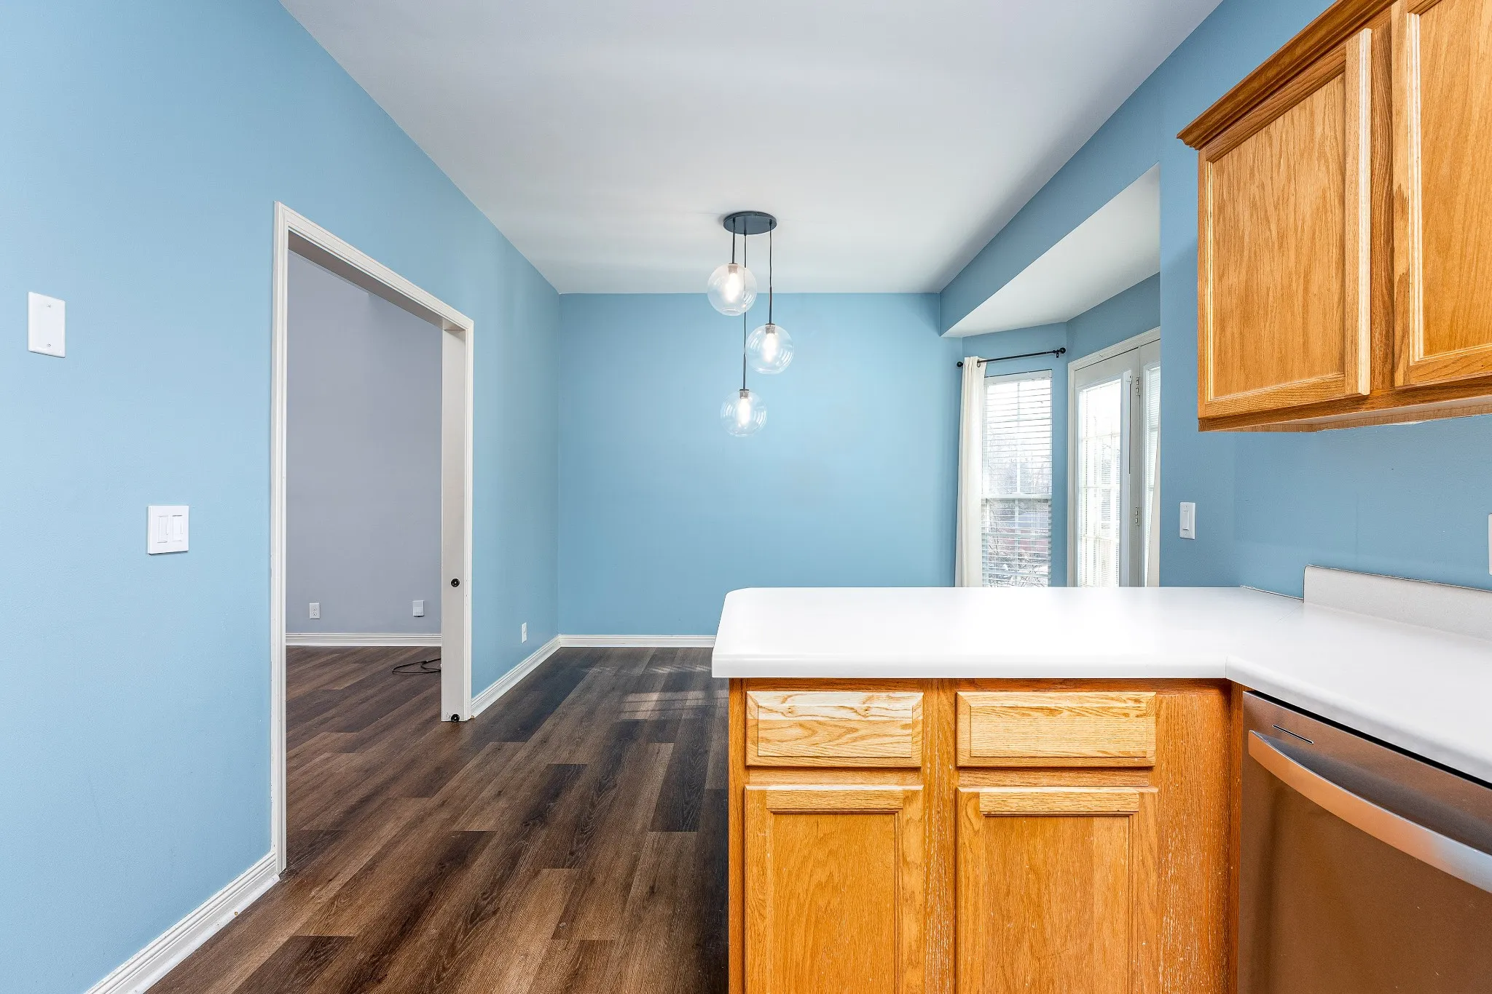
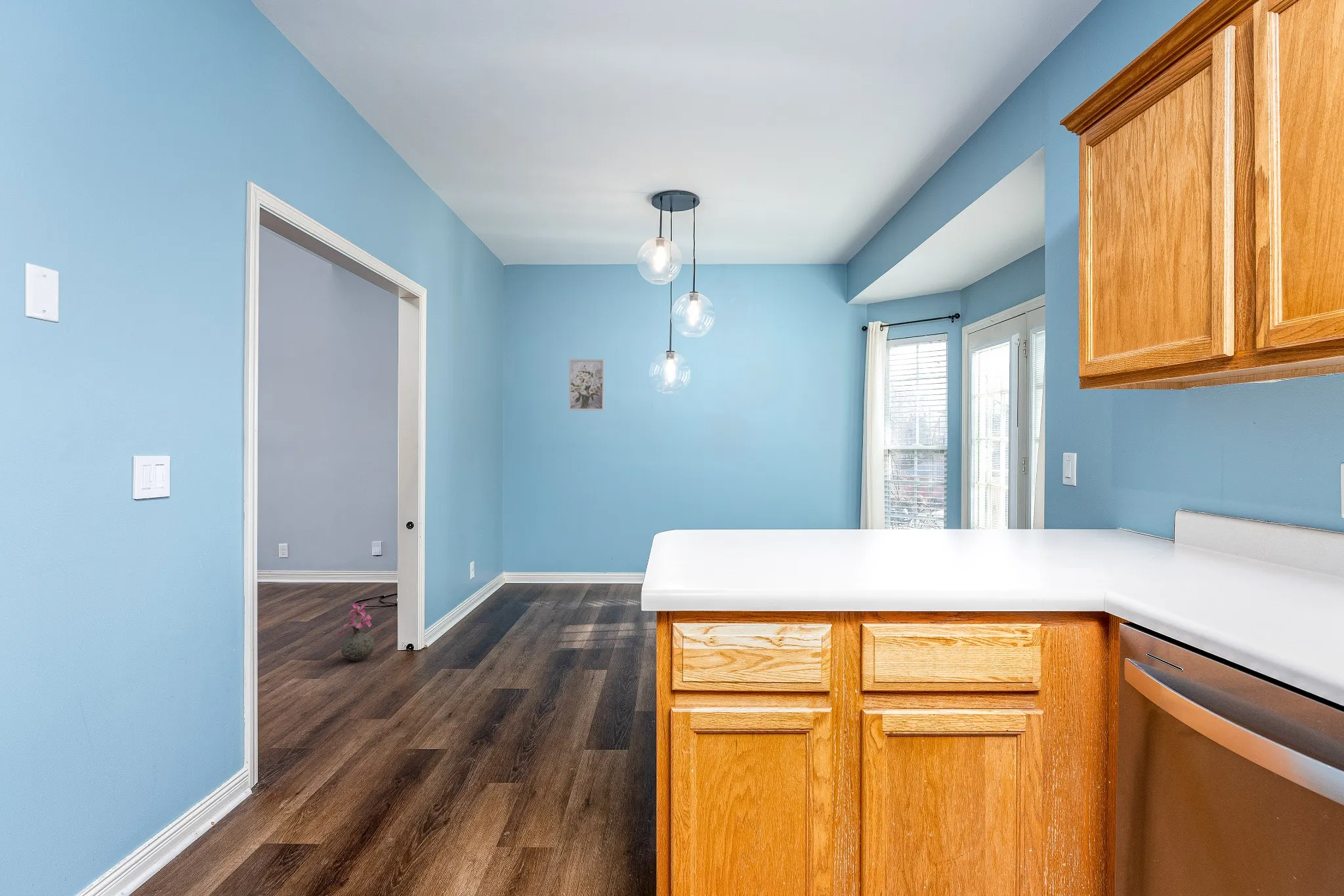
+ wall art (586, 384)
+ vase (356, 632)
